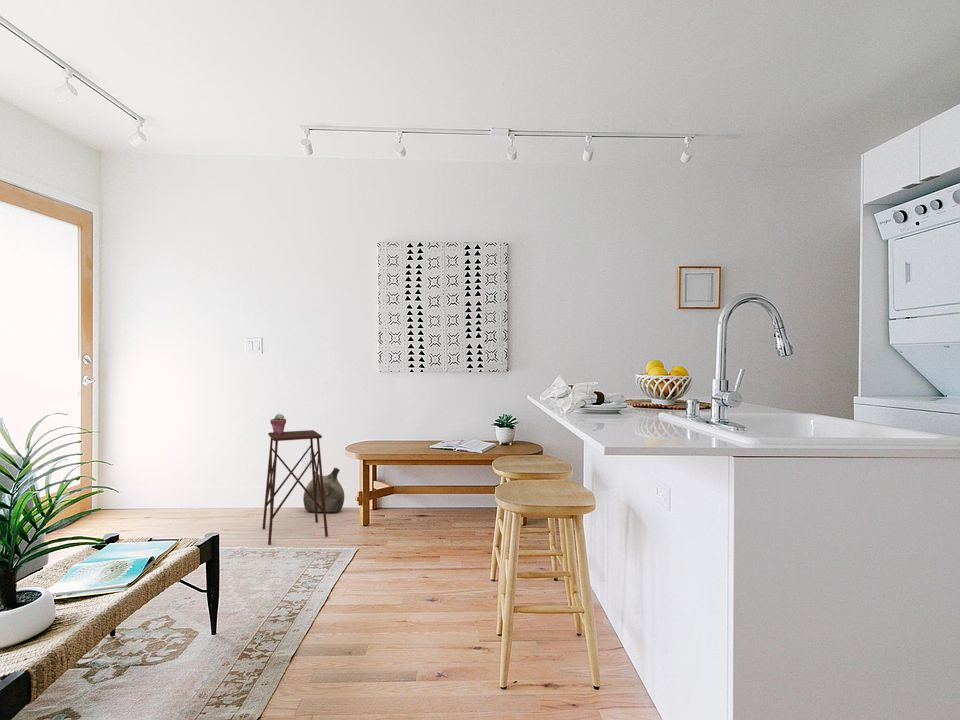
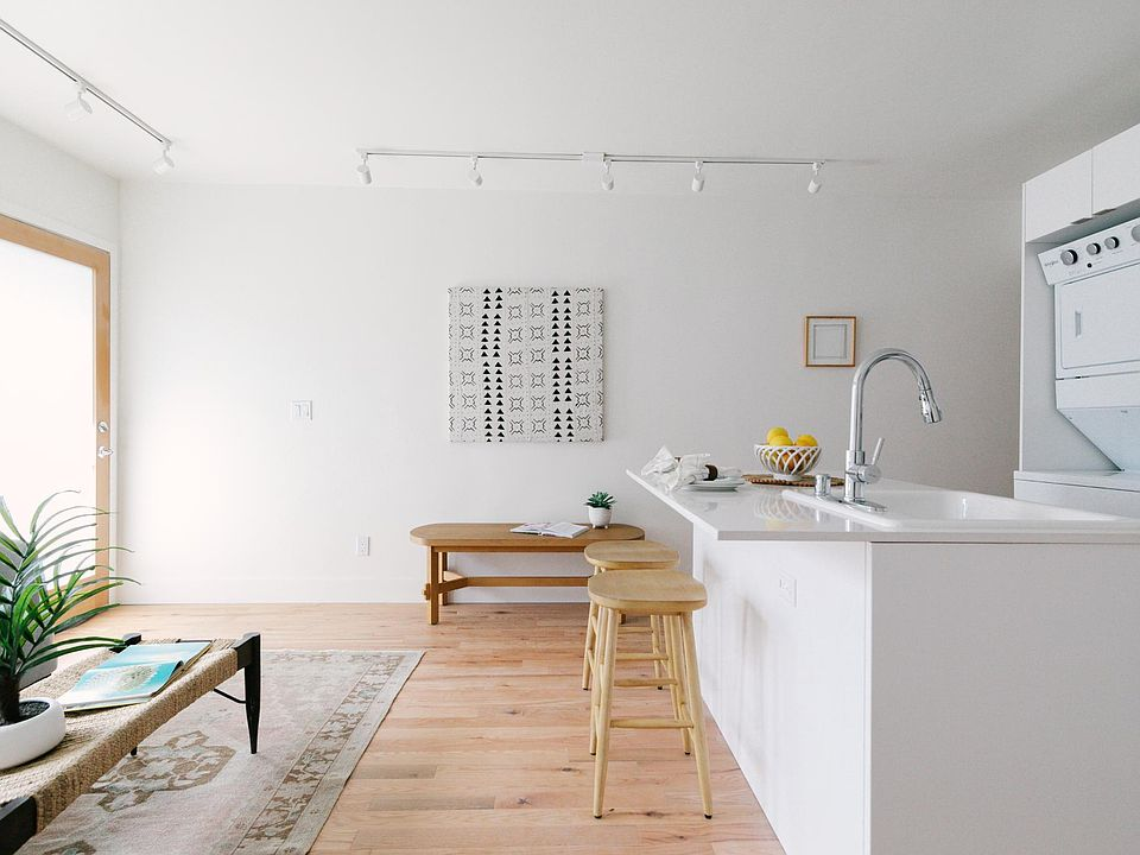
- potted succulent (278, 423)
- ceramic jug (324, 489)
- side table (295, 483)
